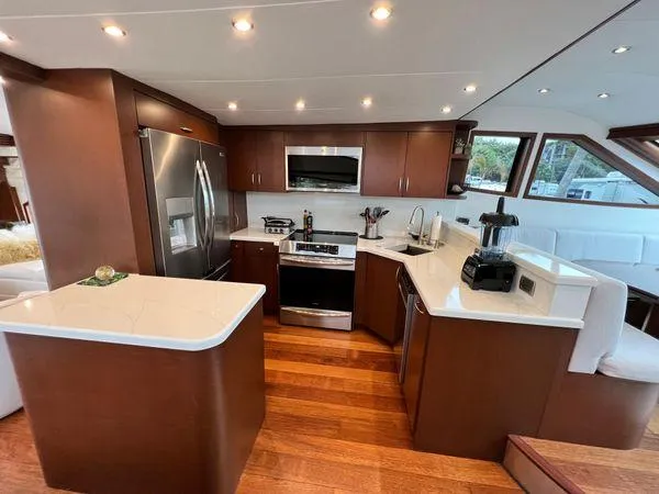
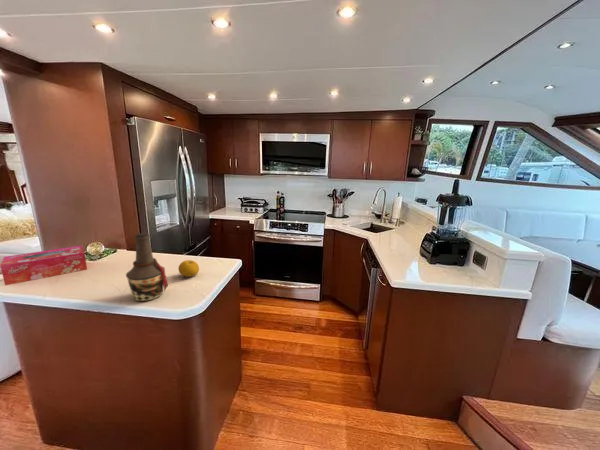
+ bottle (147, 265)
+ fruit (189, 268)
+ tissue box (47, 263)
